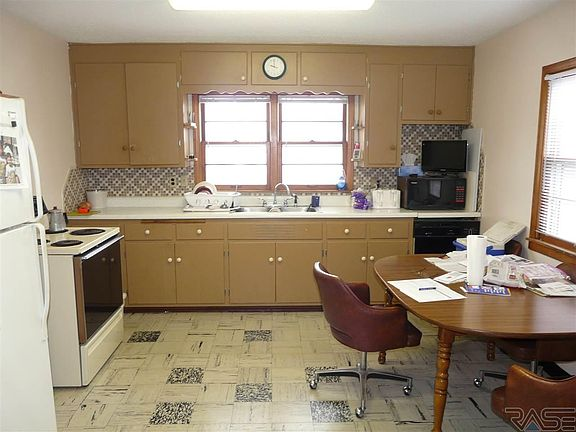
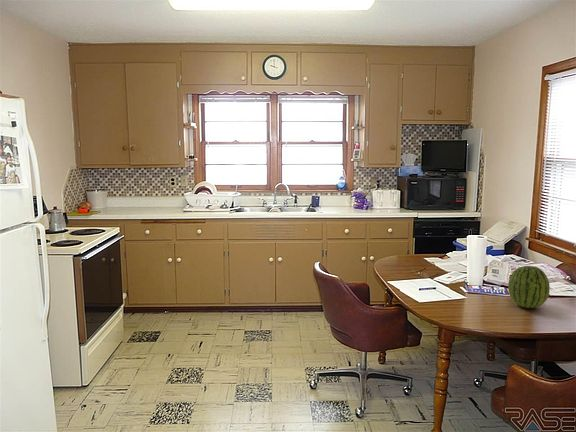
+ fruit (528, 286)
